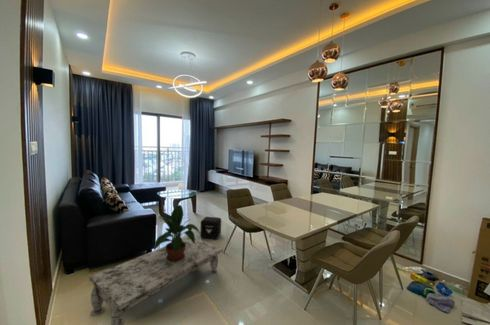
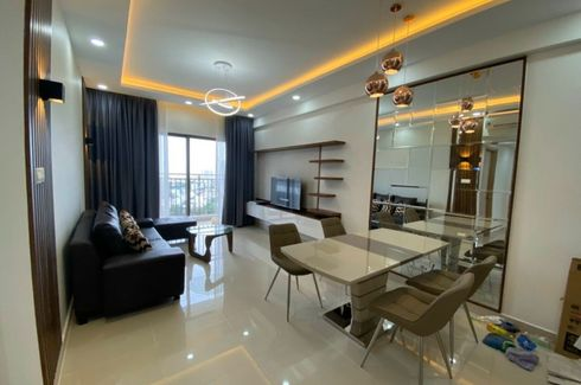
- air purifier (210, 227)
- potted plant (177, 232)
- coffee table (164, 275)
